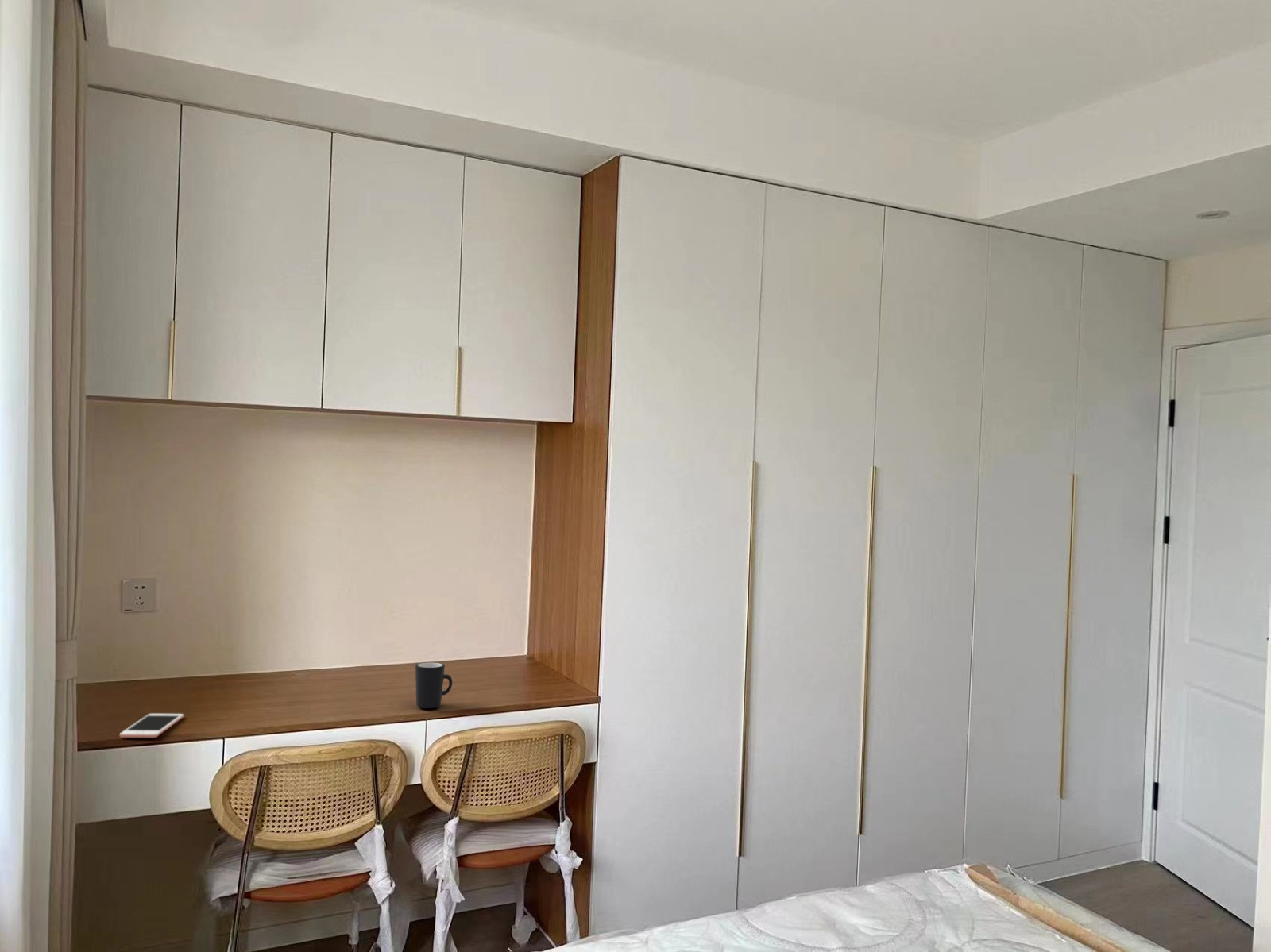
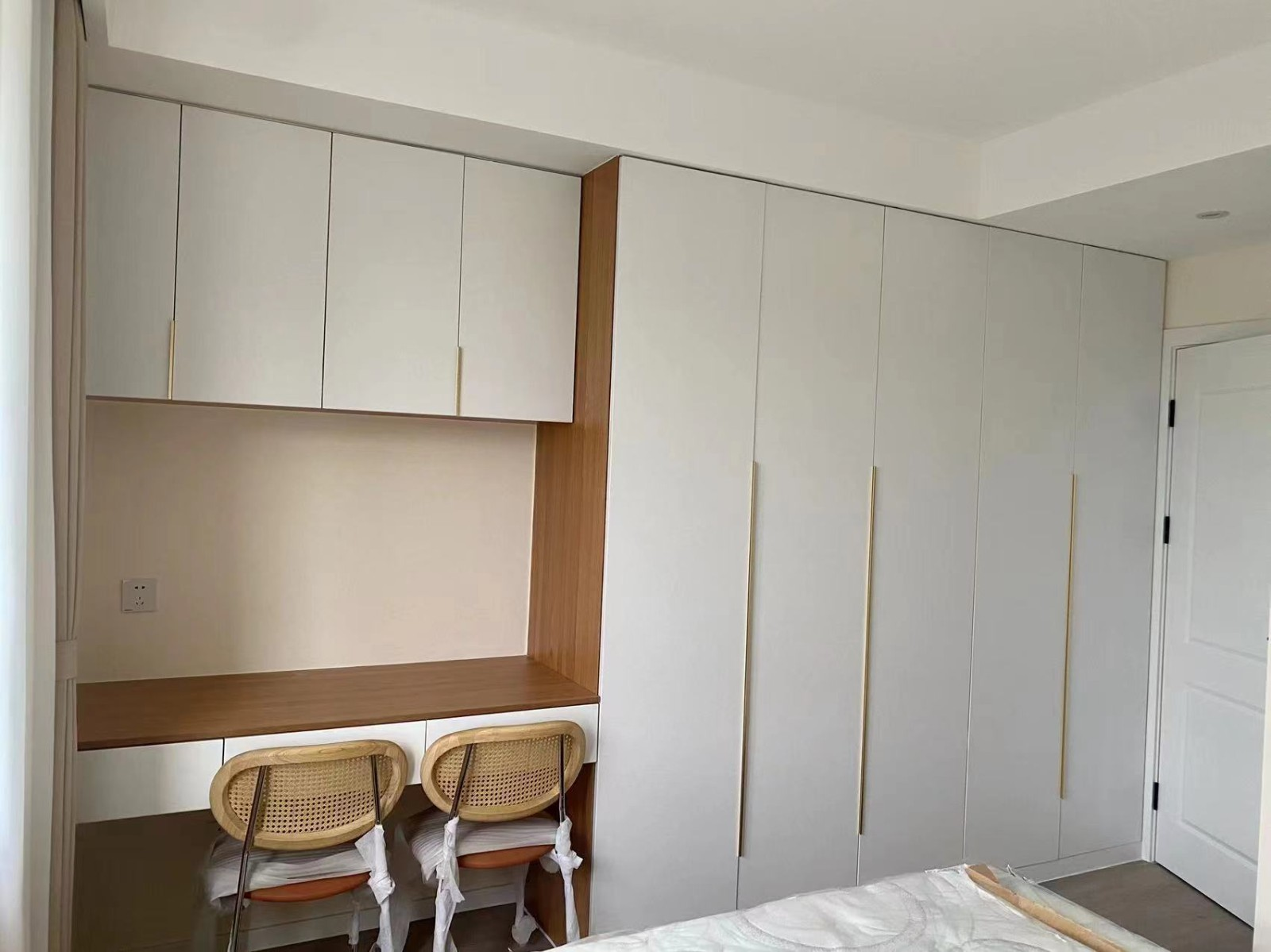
- mug (434, 684)
- cell phone (153, 725)
